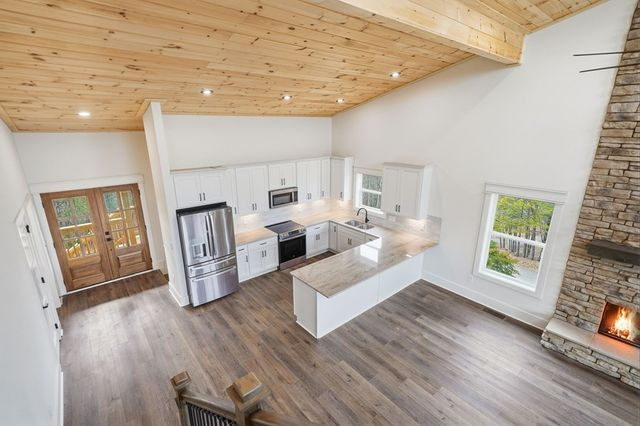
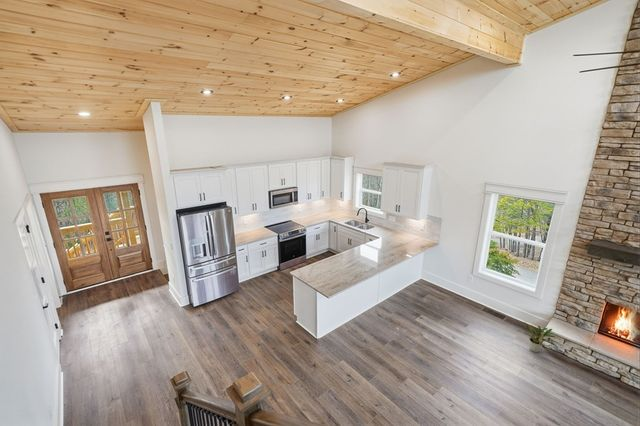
+ potted plant (538, 339)
